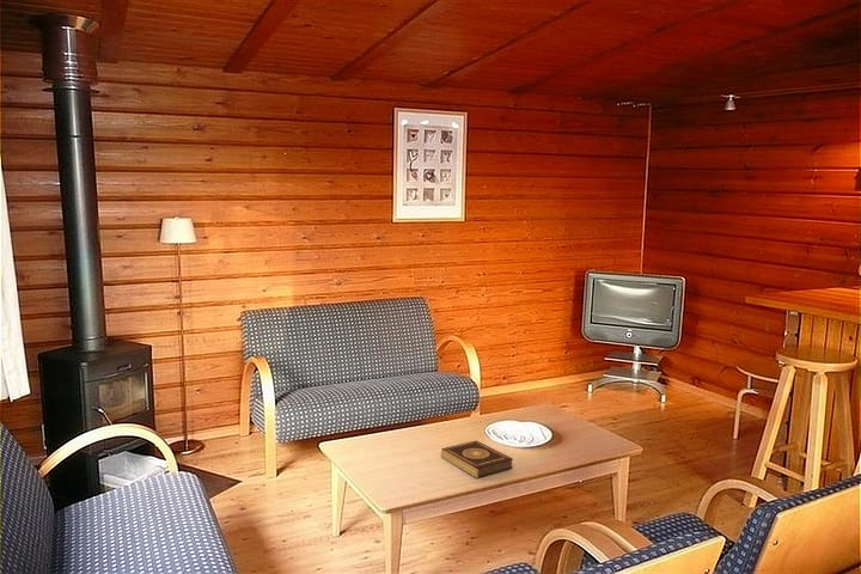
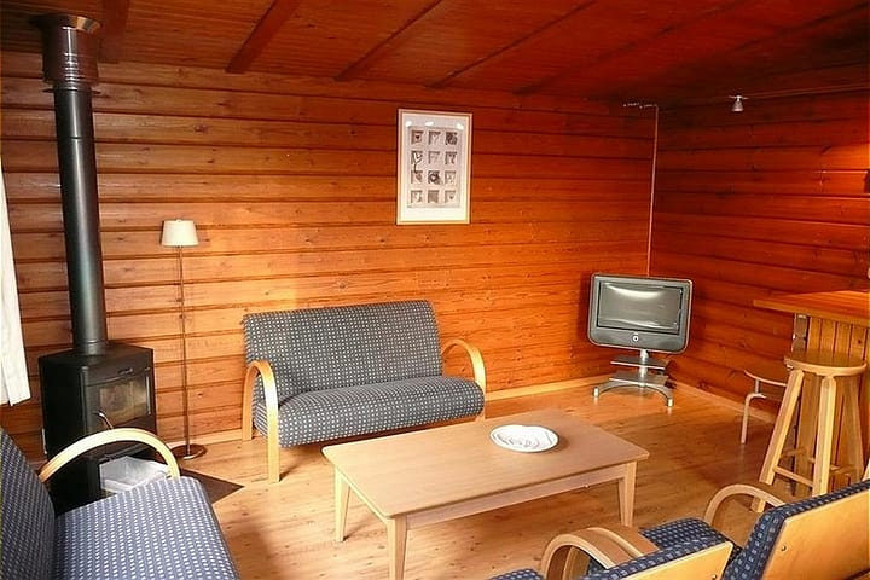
- book (476, 458)
